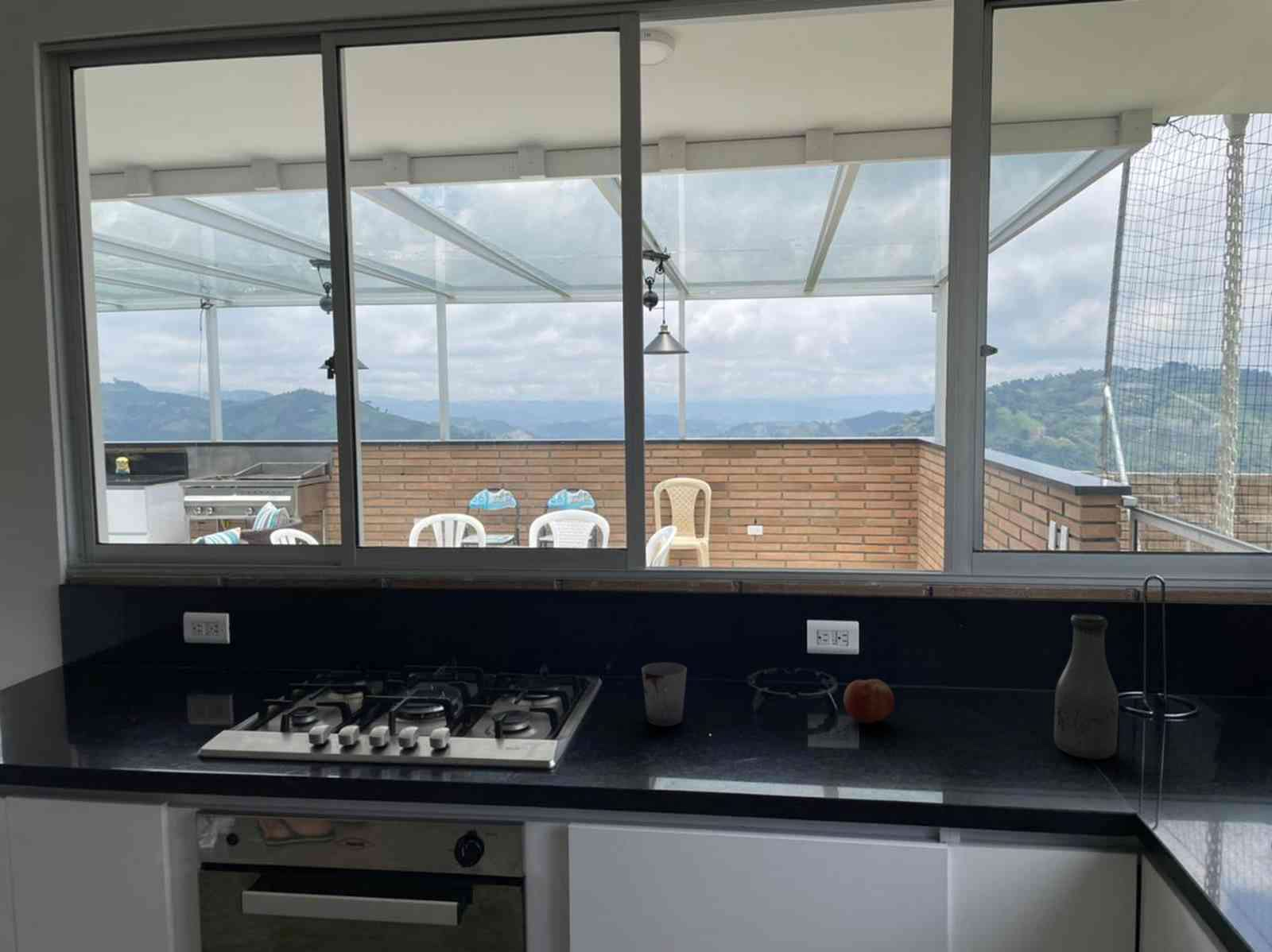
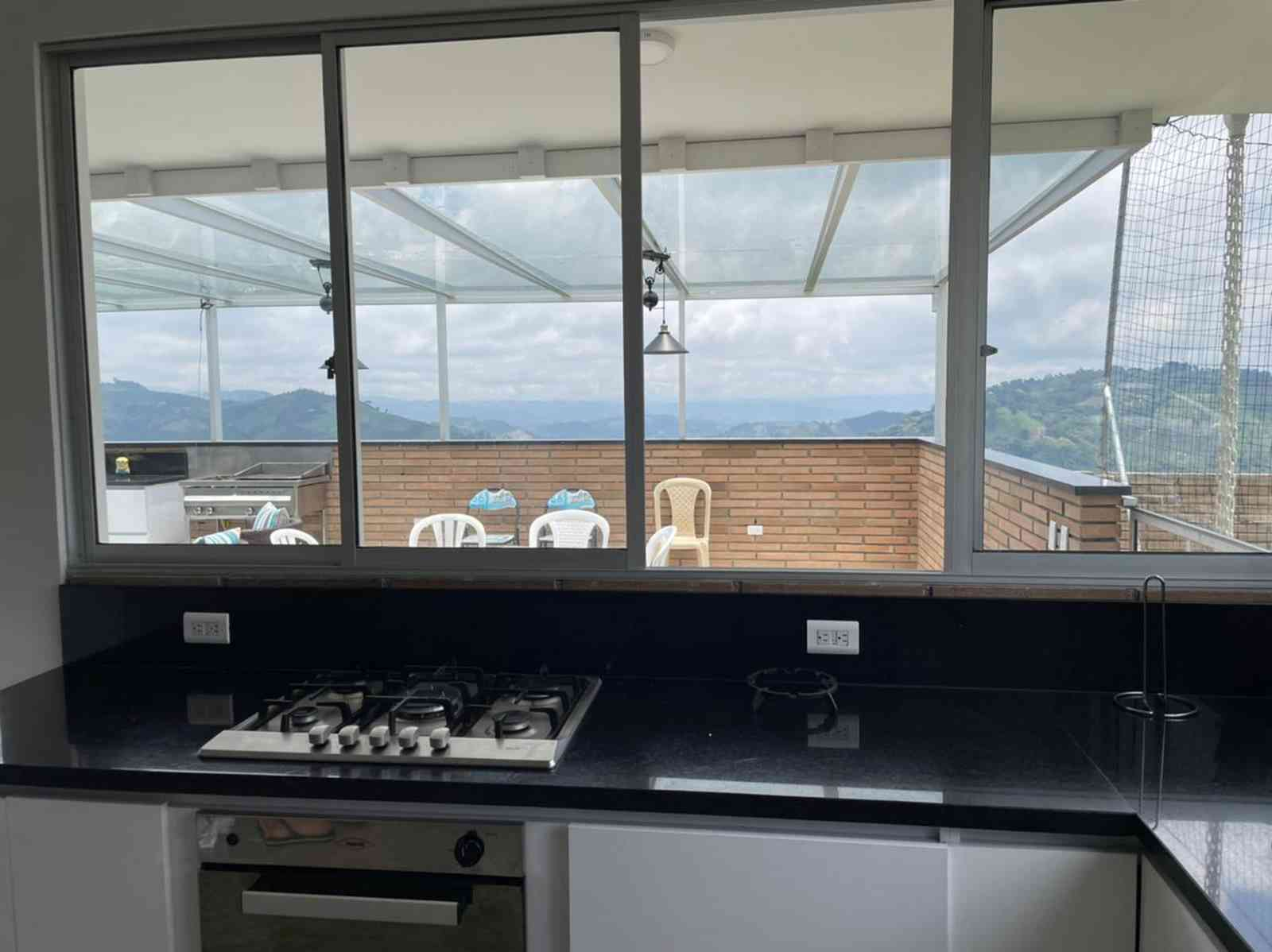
- cup (665, 697)
- fruit (868, 700)
- bottle (1086, 683)
